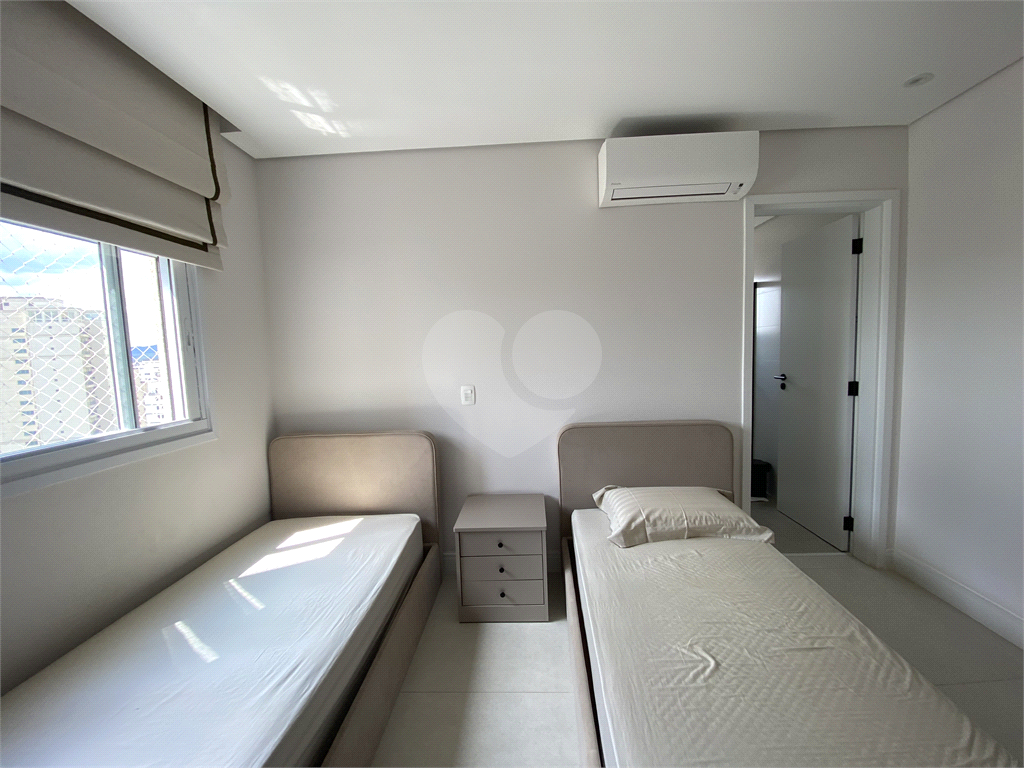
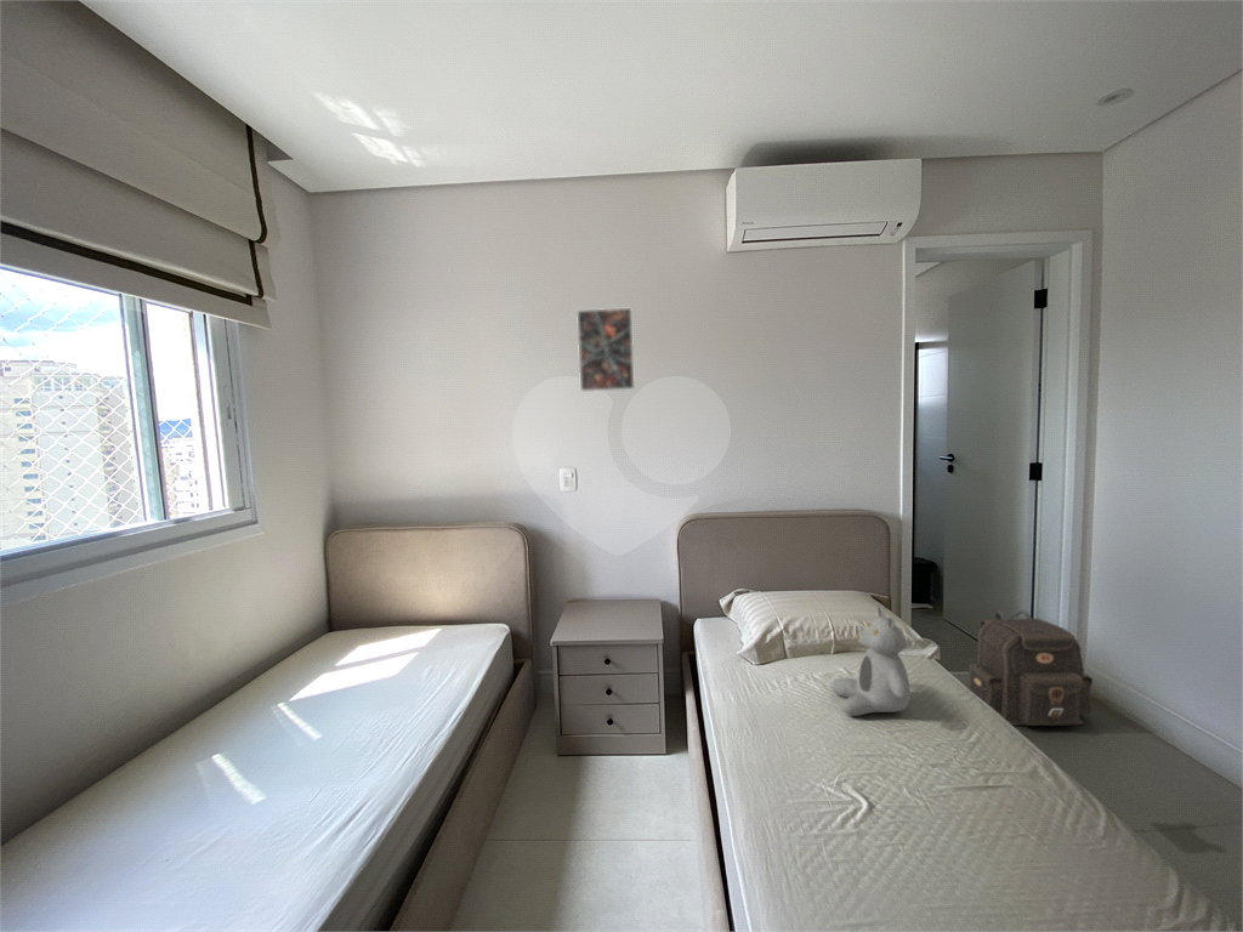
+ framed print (606, 350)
+ backpack (1027, 665)
+ teddy bear (869, 658)
